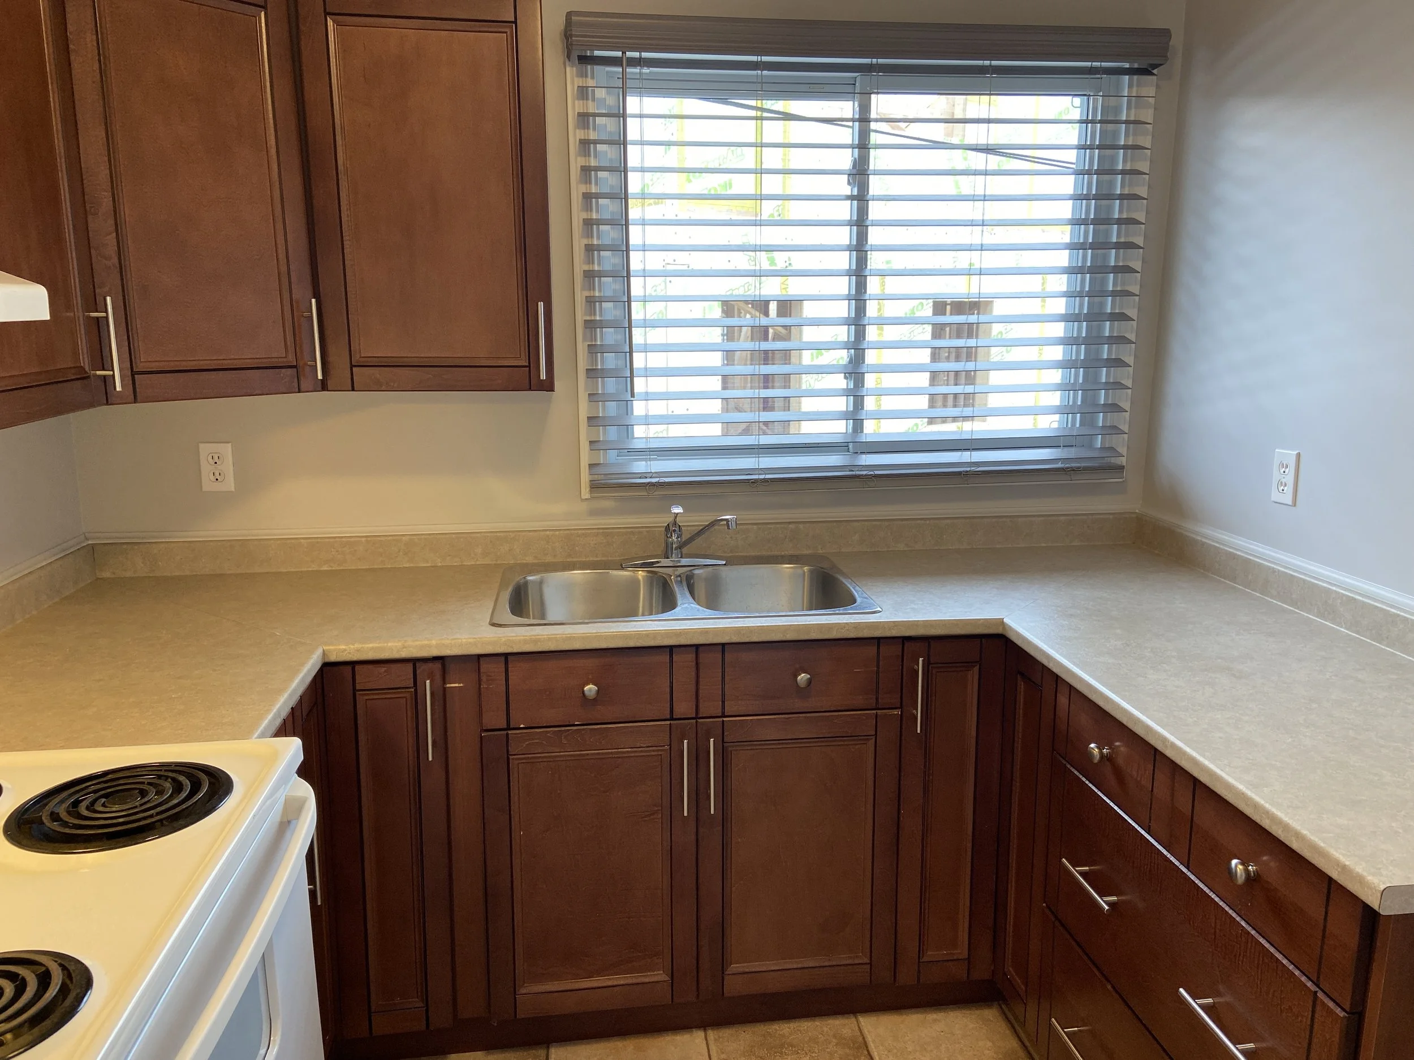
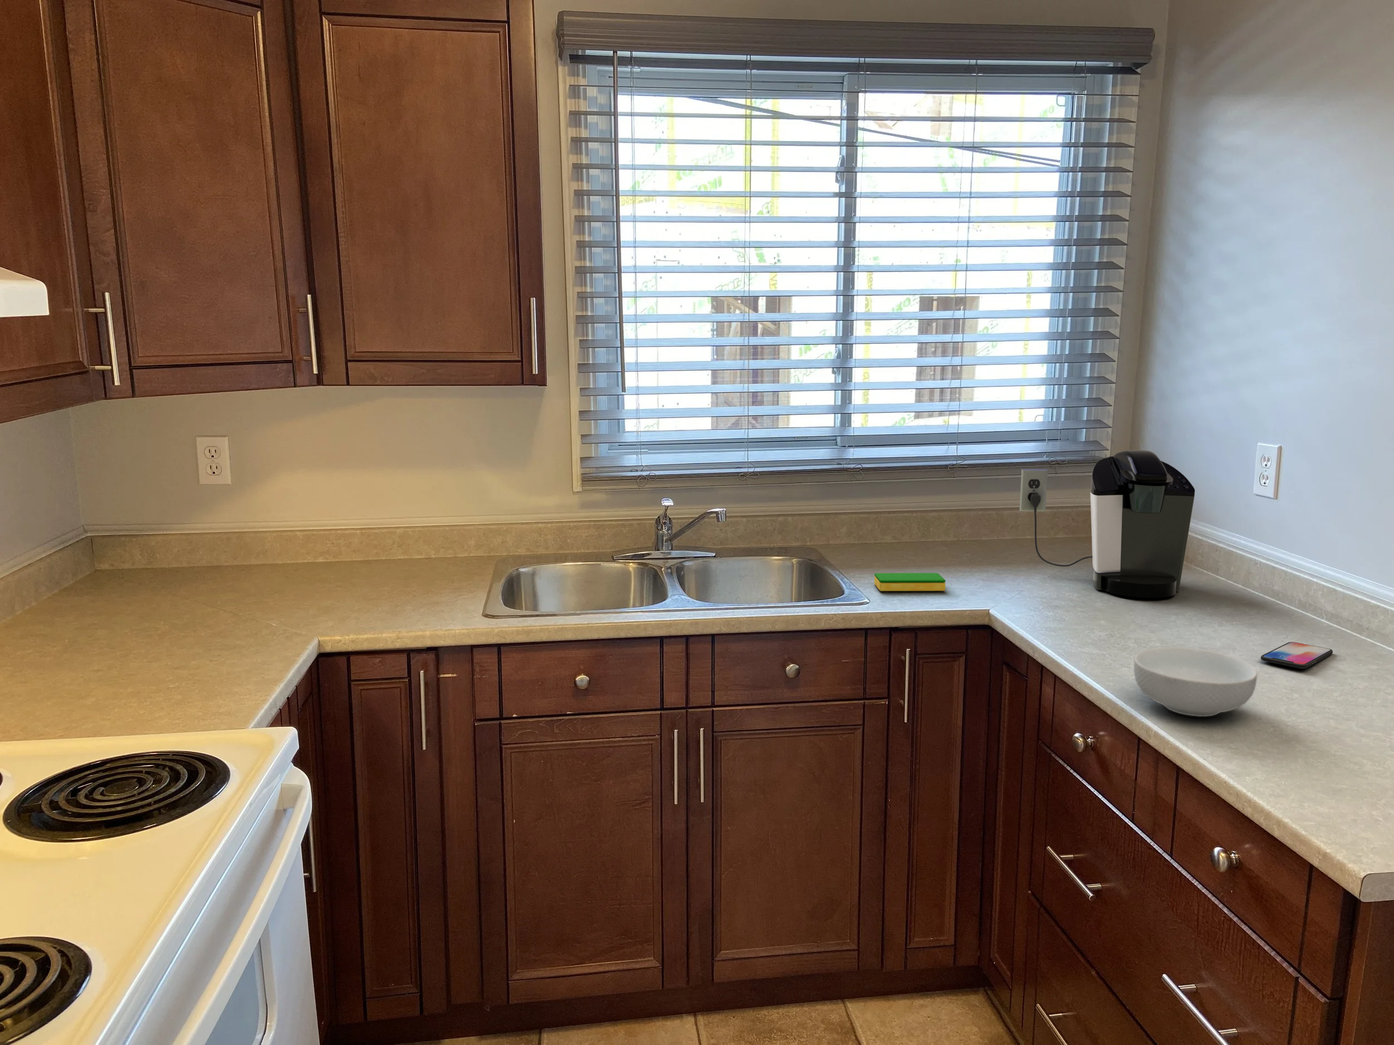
+ smartphone (1297, 654)
+ coffee maker (1109, 519)
+ dish sponge (909, 582)
+ cereal bowl (1192, 686)
